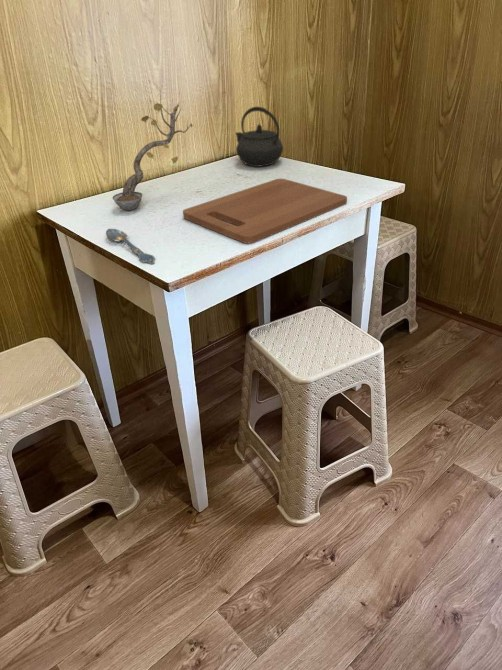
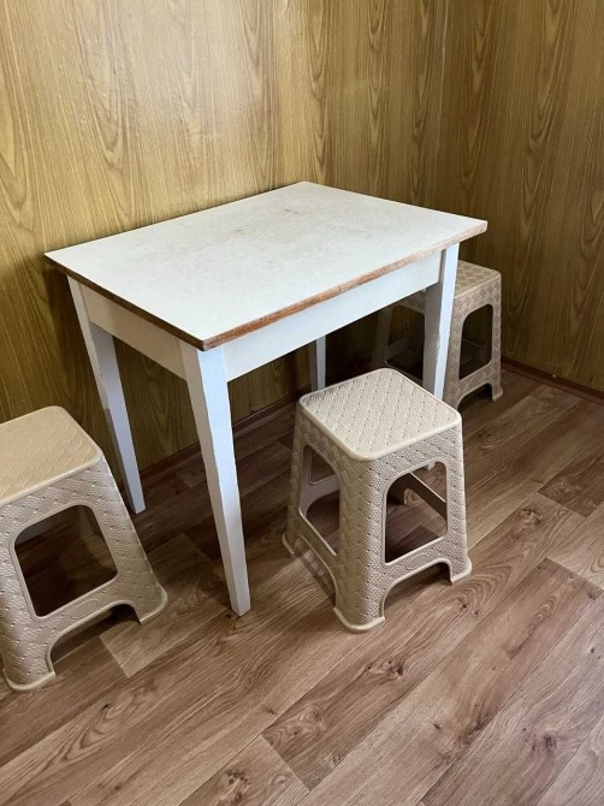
- spoon (129, 245)
- cutting board (266, 206)
- kettle (256, 135)
- plant (157, 145)
